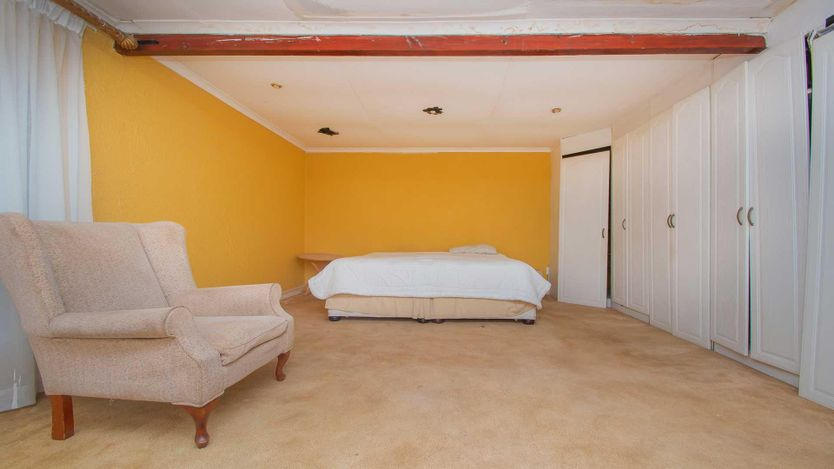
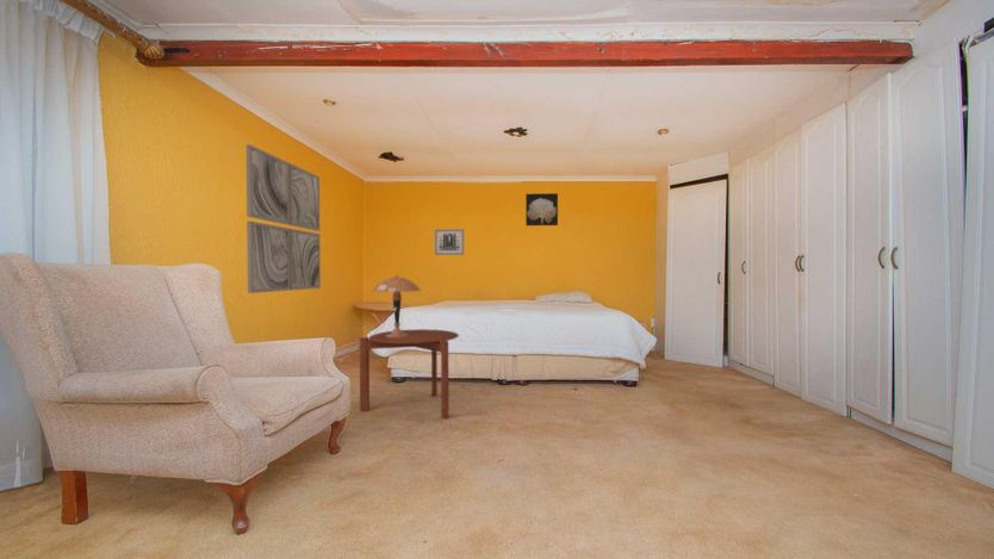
+ wall art (449, 242)
+ table lamp (397, 305)
+ side table (431, 371)
+ wall art (287, 228)
+ wall art (541, 209)
